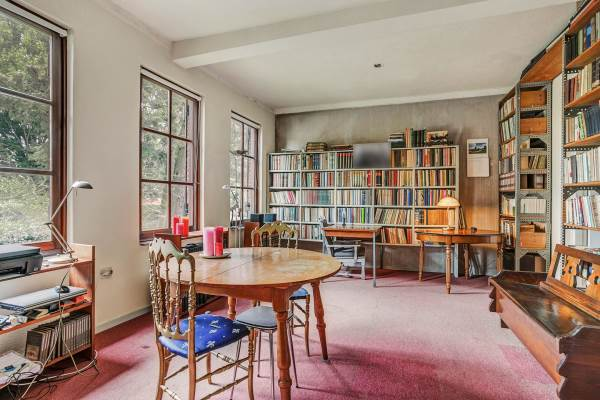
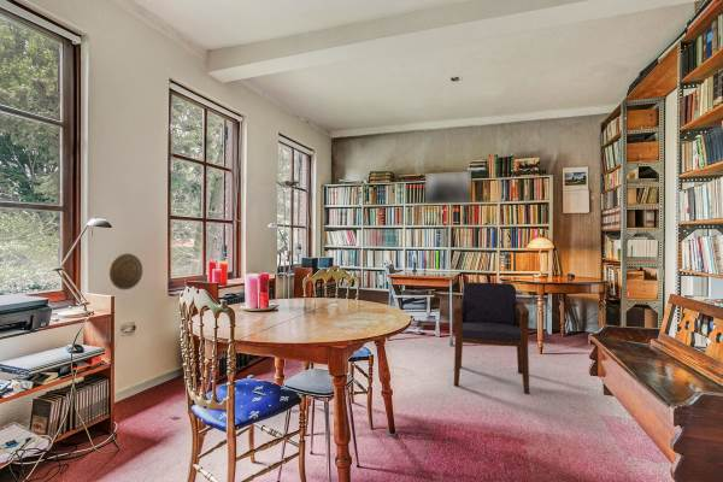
+ armchair (489, 331)
+ decorative plate (127, 271)
